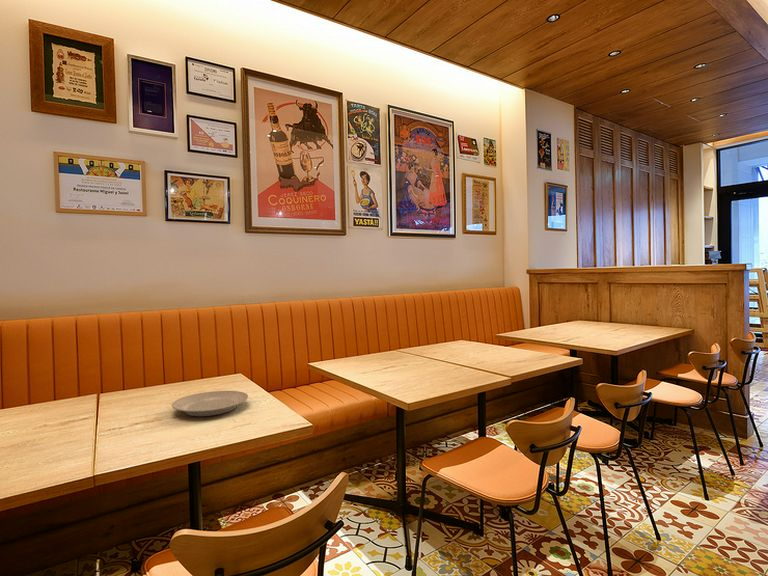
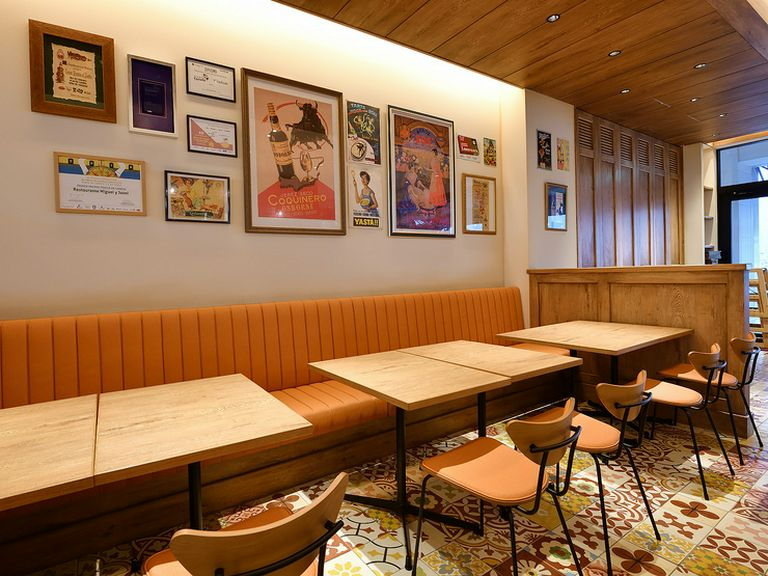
- plate (211, 404)
